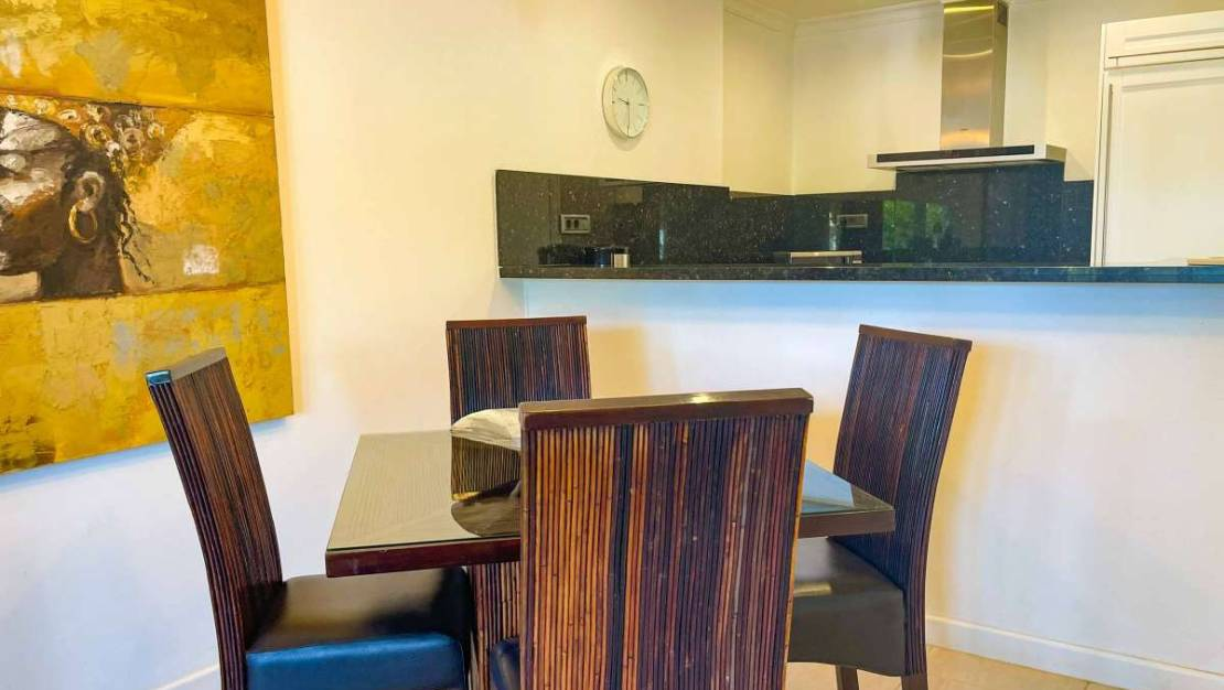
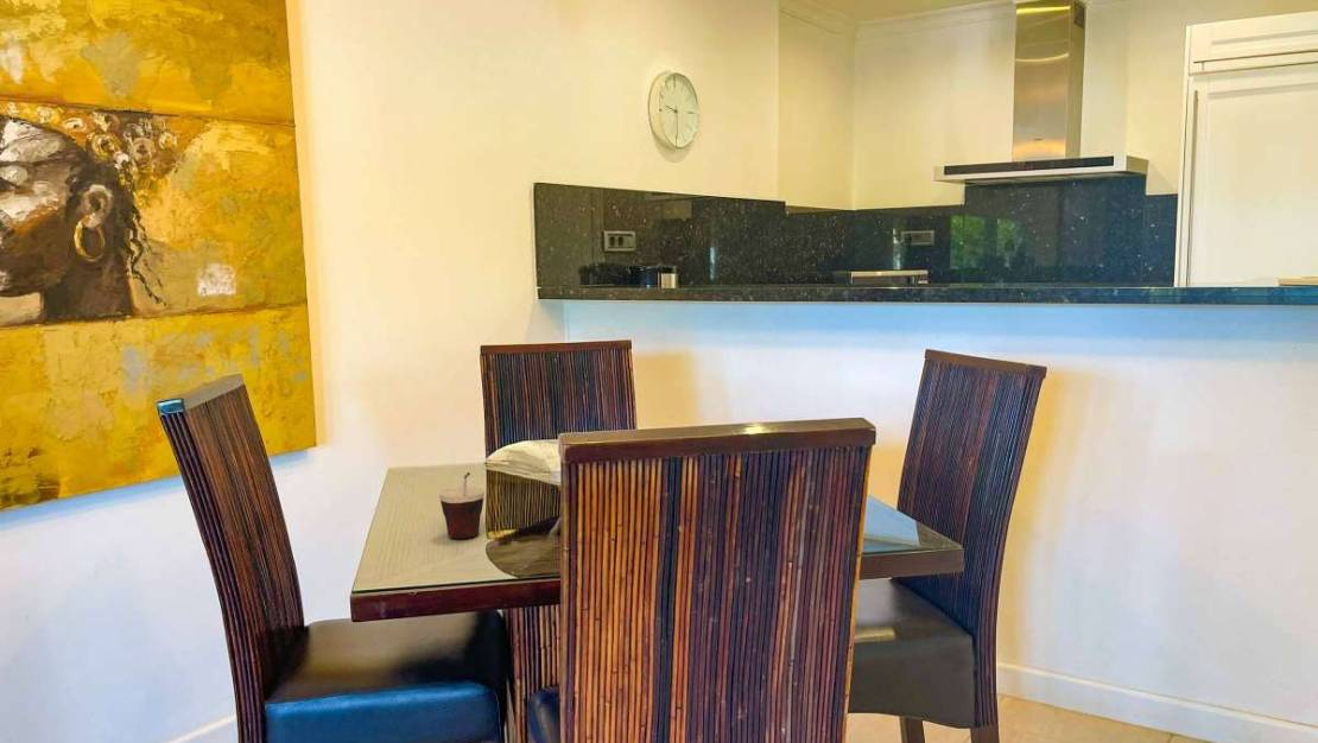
+ cup (464, 502)
